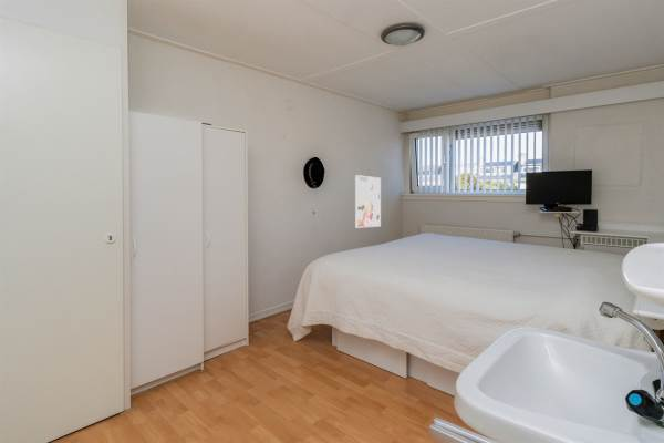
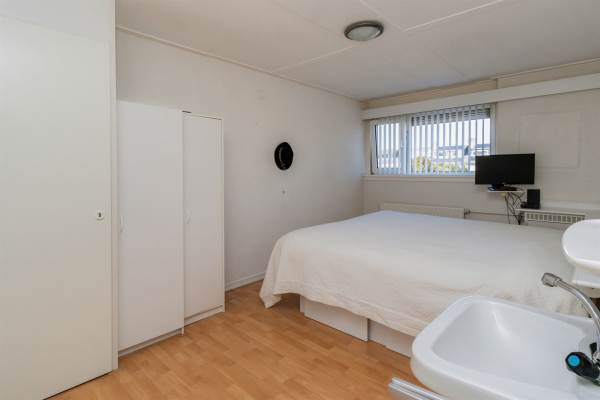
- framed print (367, 202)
